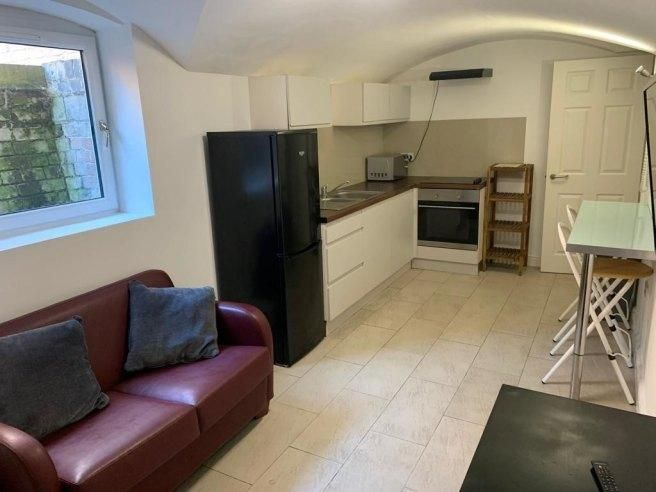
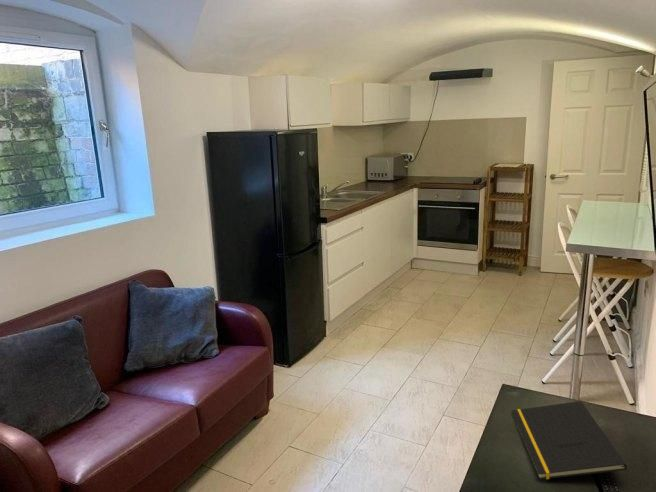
+ notepad (562, 436)
